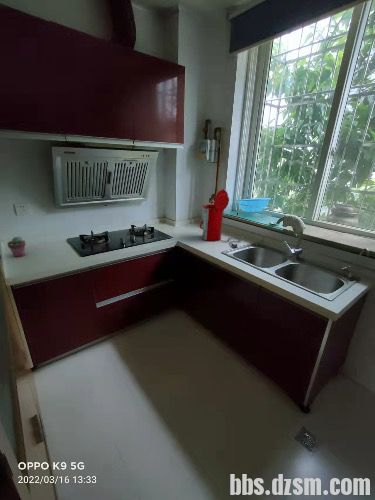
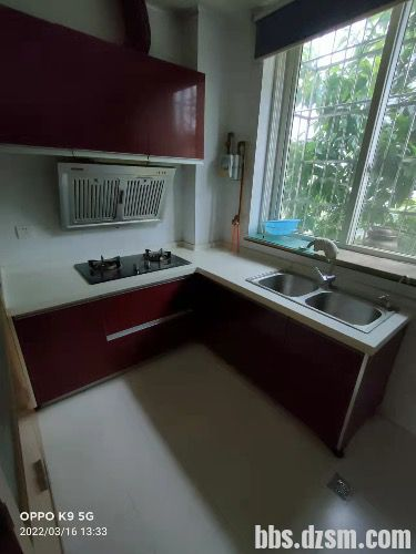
- potted succulent (17, 246)
- coffee maker (222, 215)
